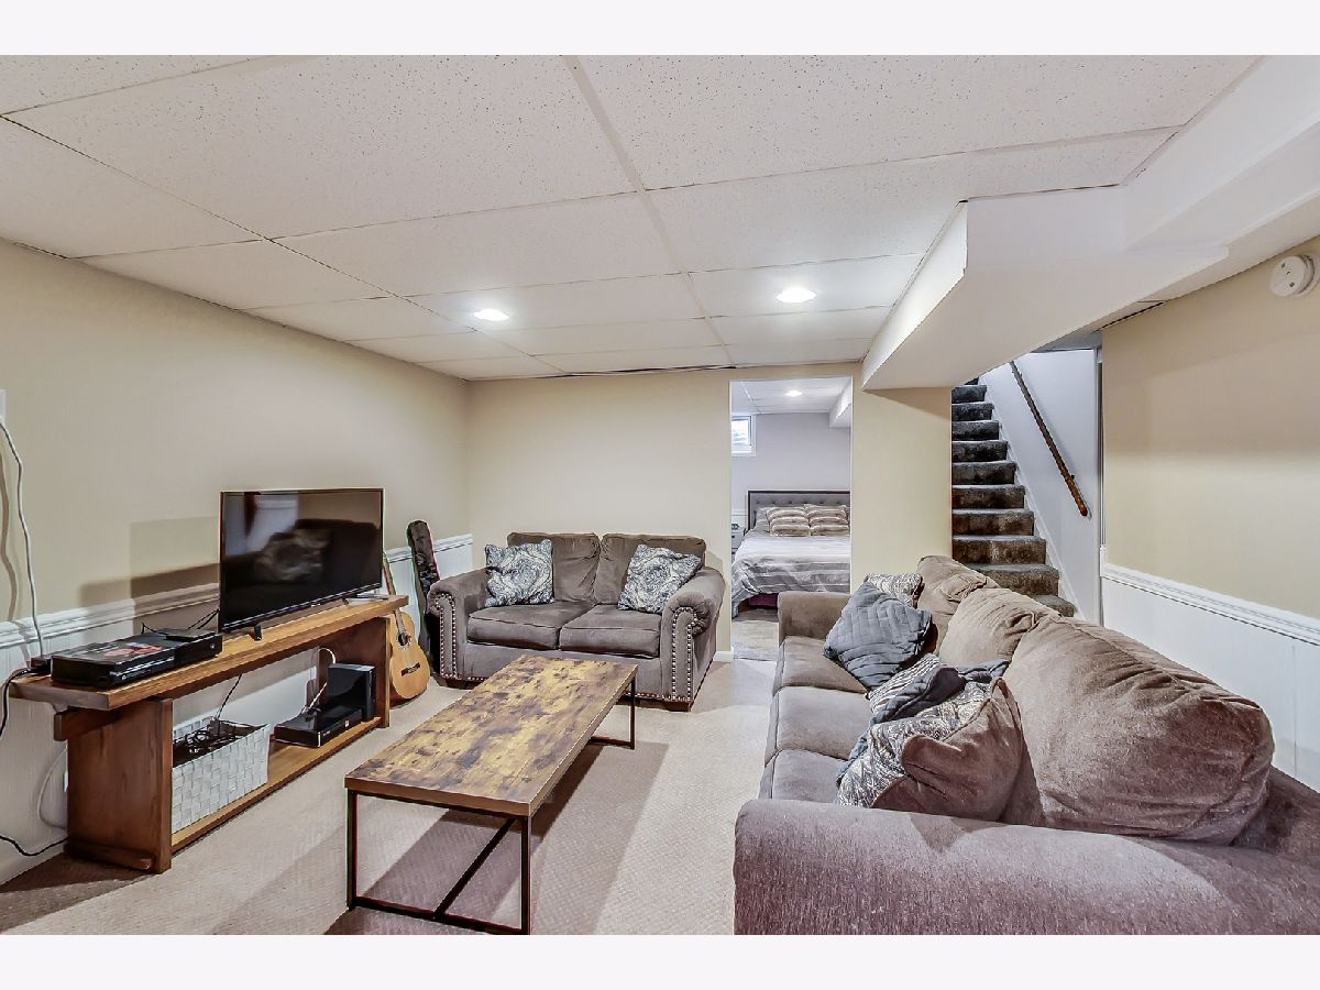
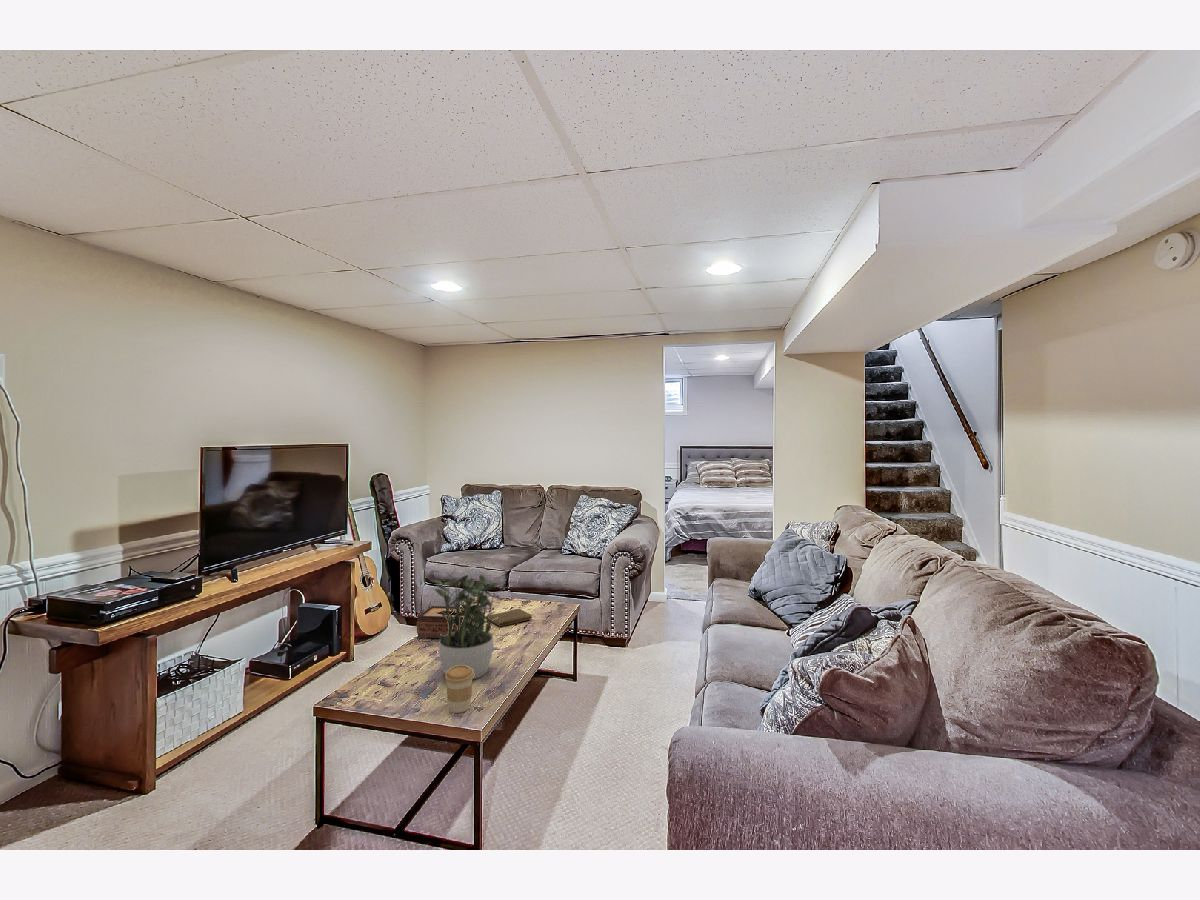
+ coffee cup (459, 688)
+ tissue box (449, 619)
+ potted plant (467, 619)
+ book (512, 618)
